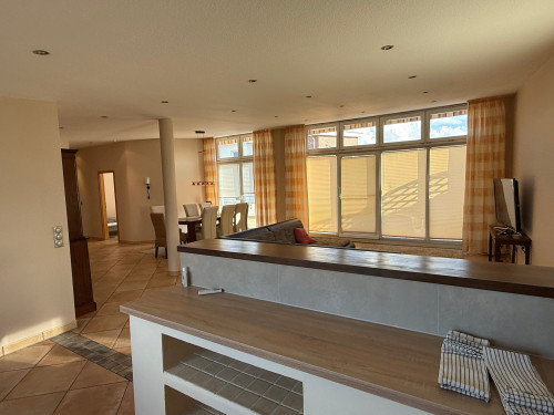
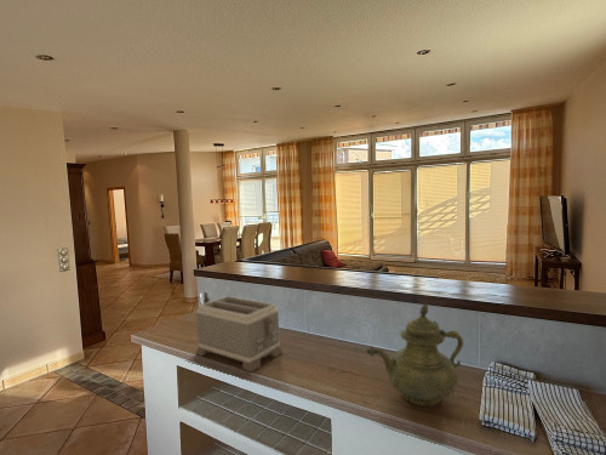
+ teapot (416, 349)
+ toaster (240, 329)
